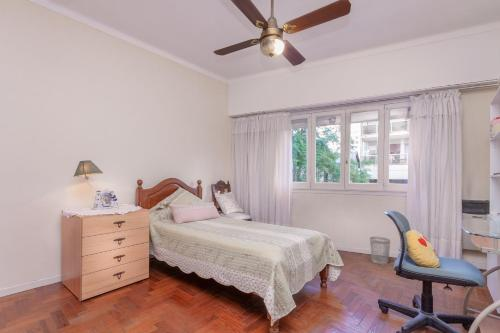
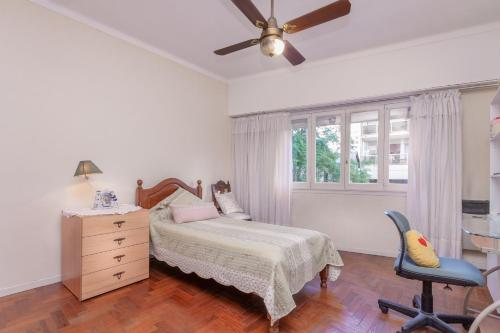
- wastebasket (379, 250)
